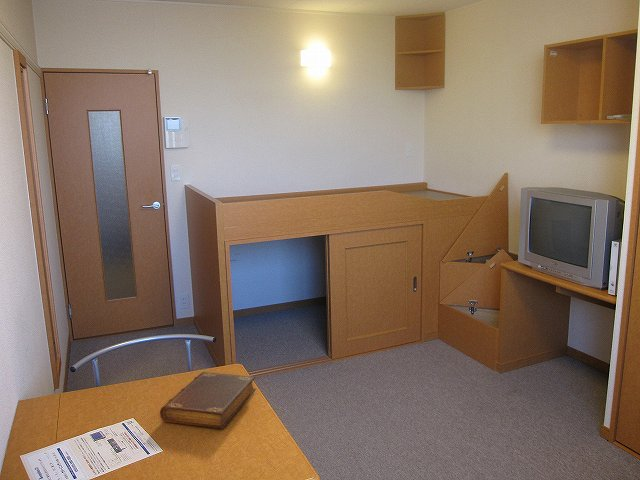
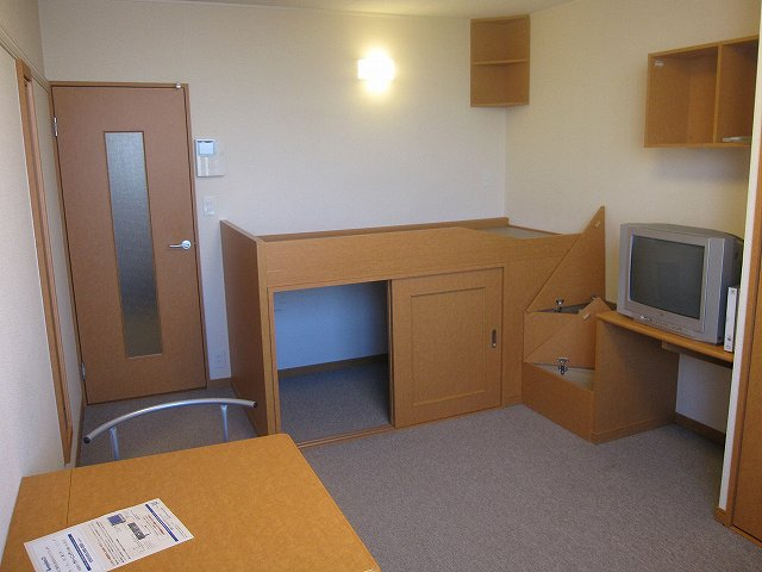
- book (210, 397)
